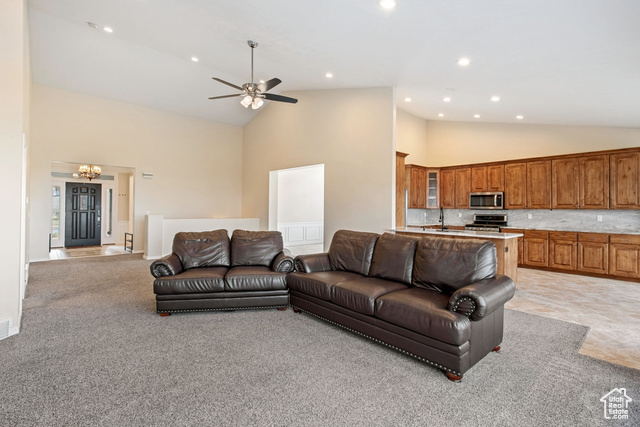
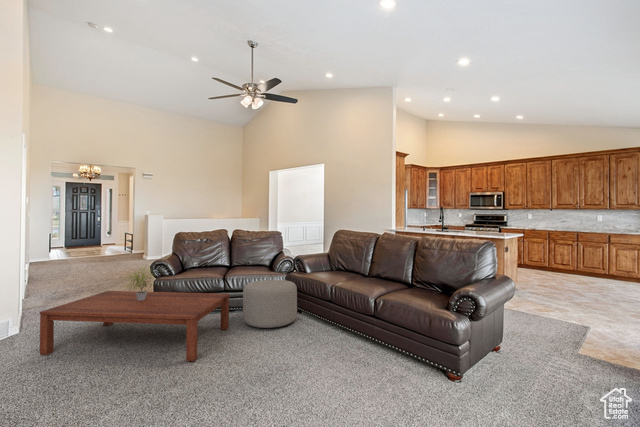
+ potted plant (139, 281)
+ coffee table (144, 320)
+ ottoman (270, 301)
